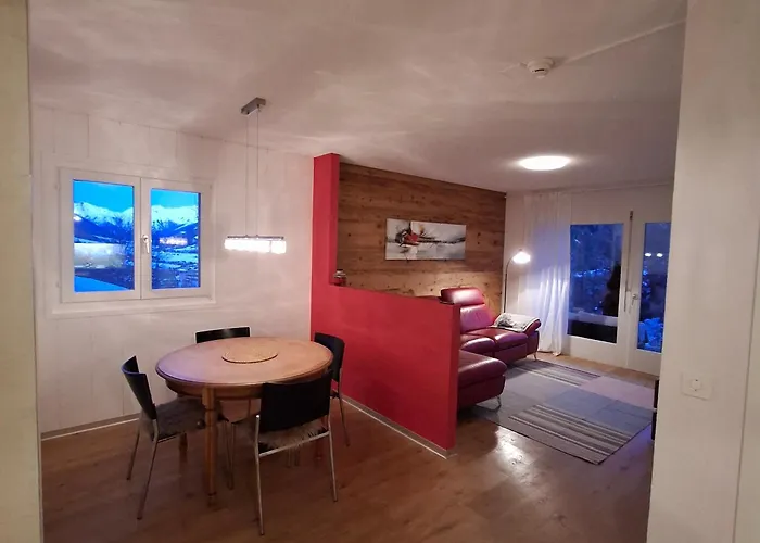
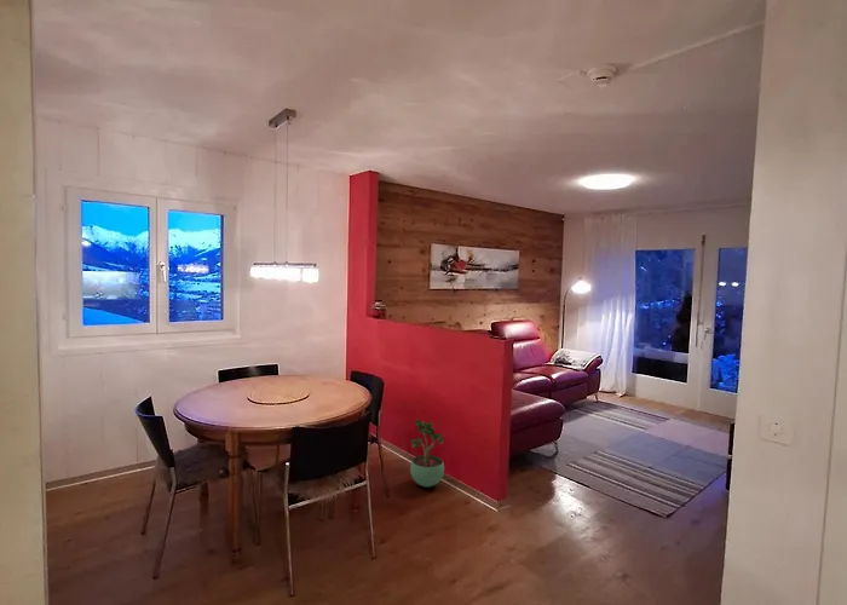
+ potted plant (428, 453)
